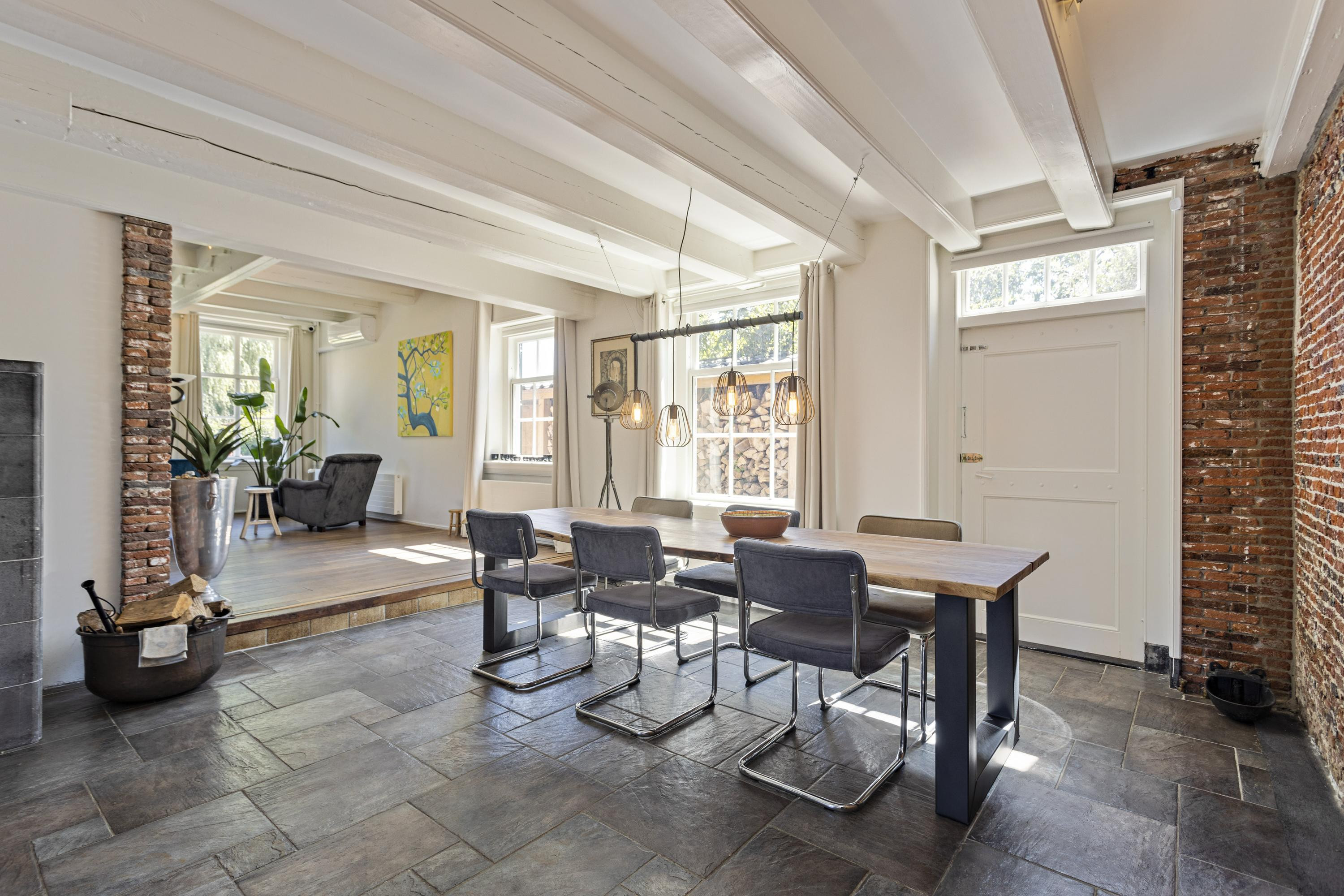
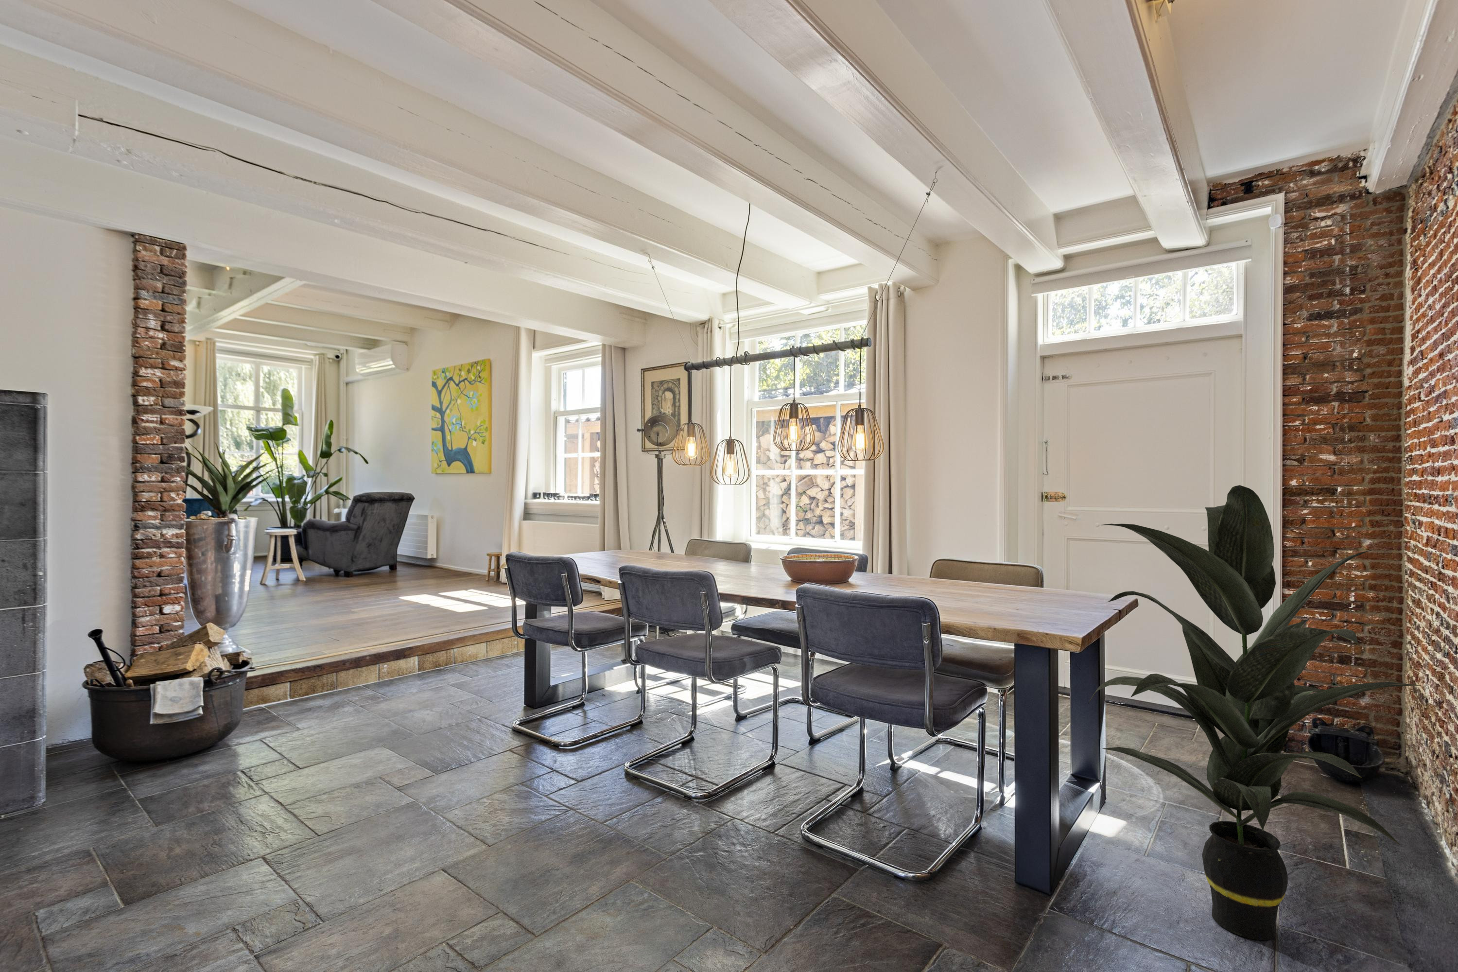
+ indoor plant (1230, 706)
